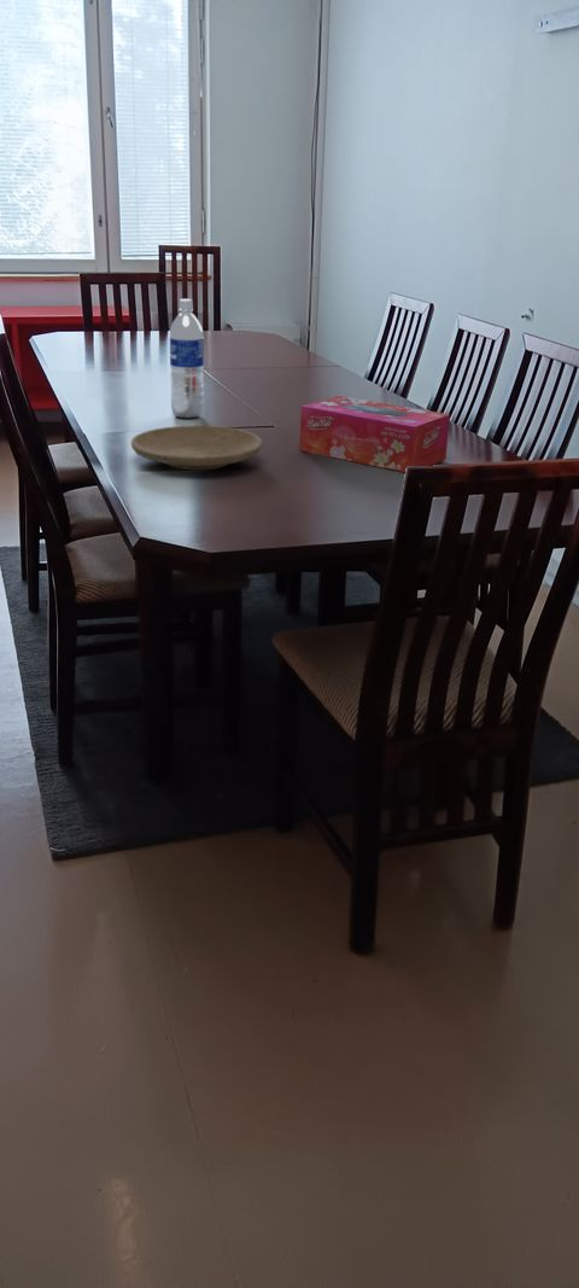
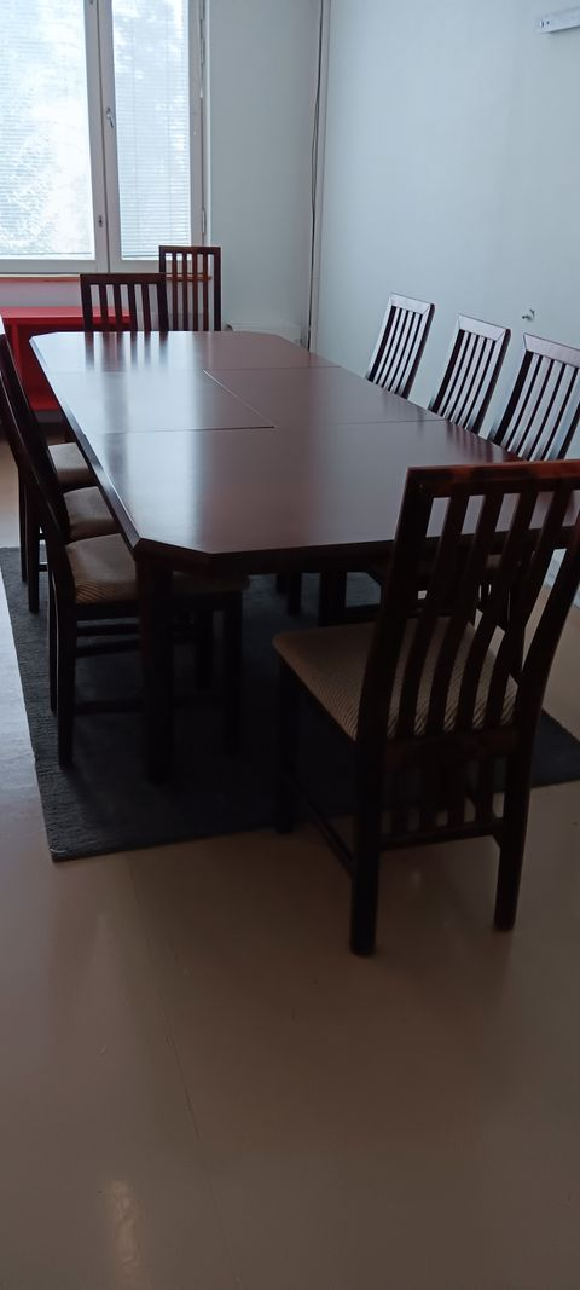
- water bottle (186, 359)
- plate (197, 450)
- tissue box (373, 432)
